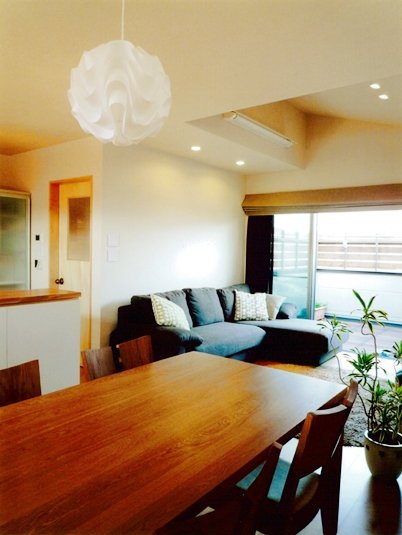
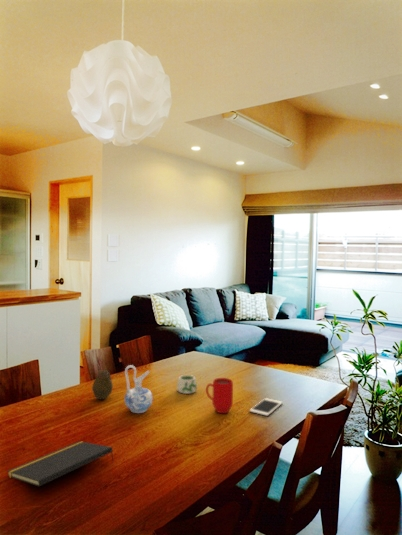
+ fruit (102, 384)
+ ceramic pitcher (138, 387)
+ cell phone (266, 406)
+ mug (188, 383)
+ notepad (61, 461)
+ mug (218, 395)
